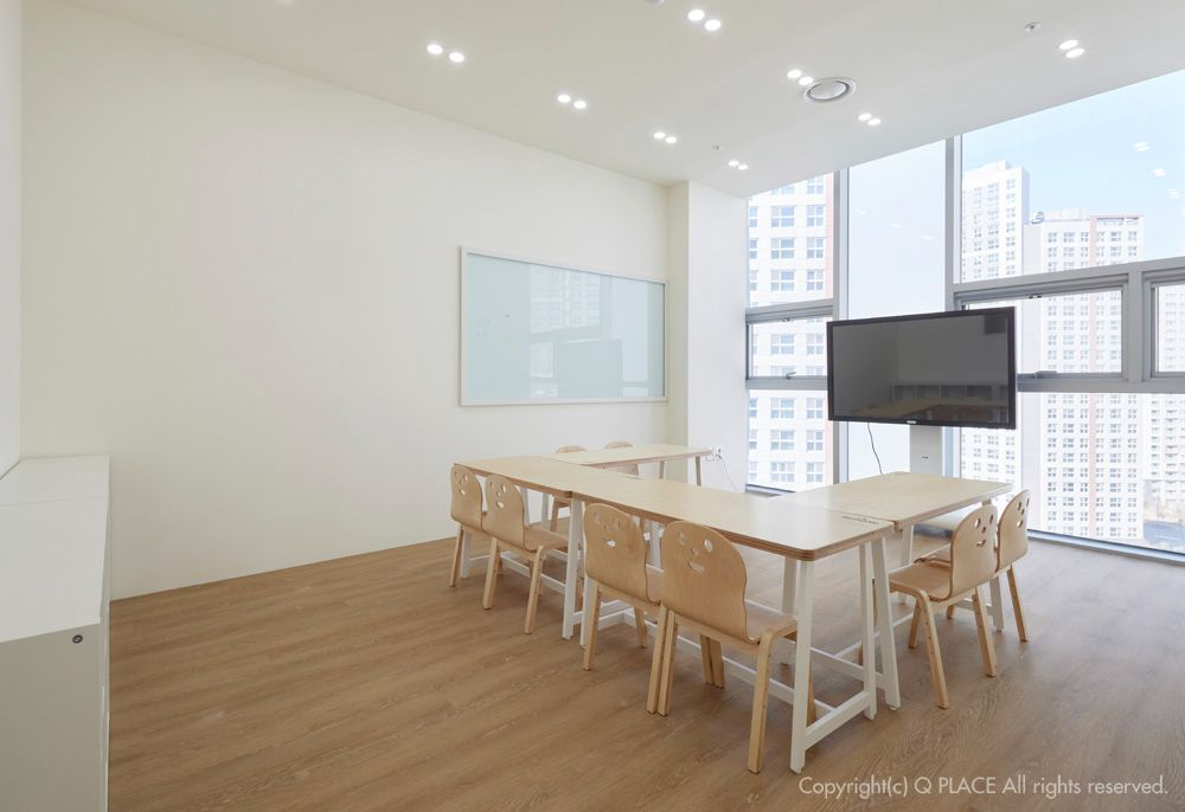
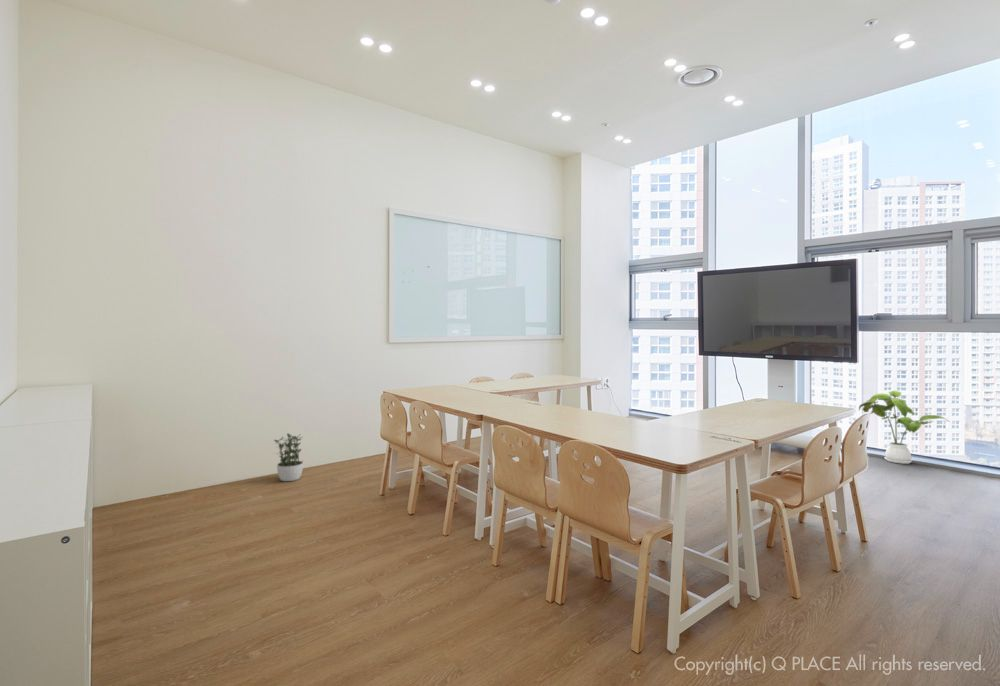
+ house plant (896, 427)
+ potted plant (288, 455)
